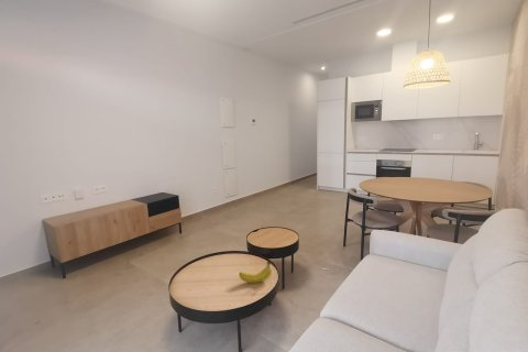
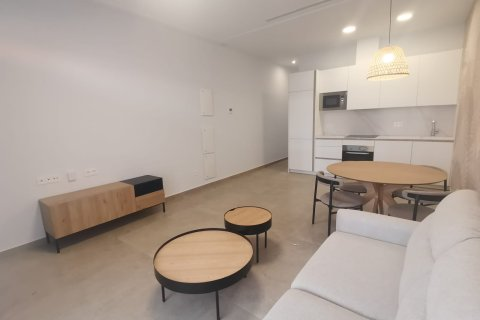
- fruit (255, 274)
